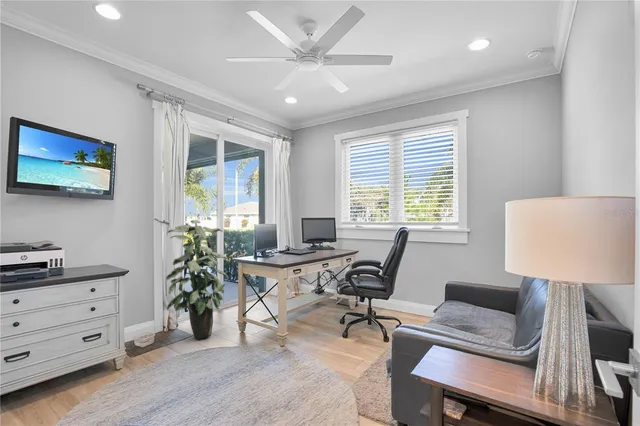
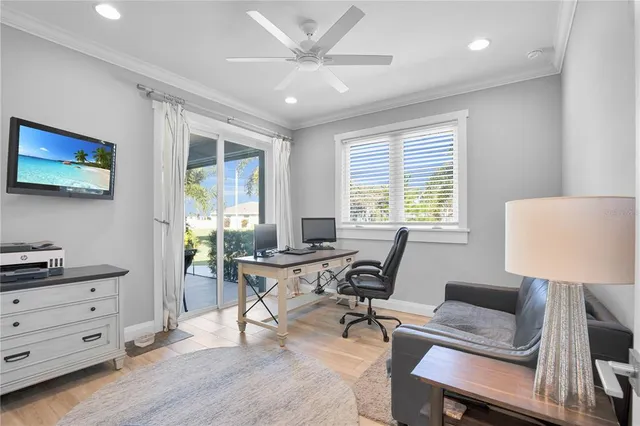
- indoor plant (196, 278)
